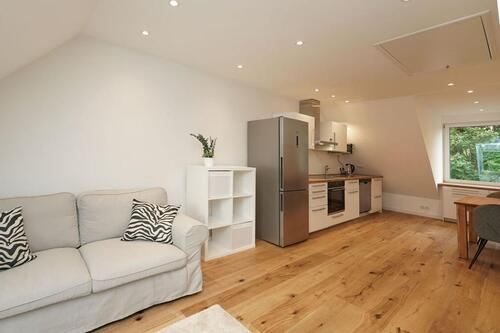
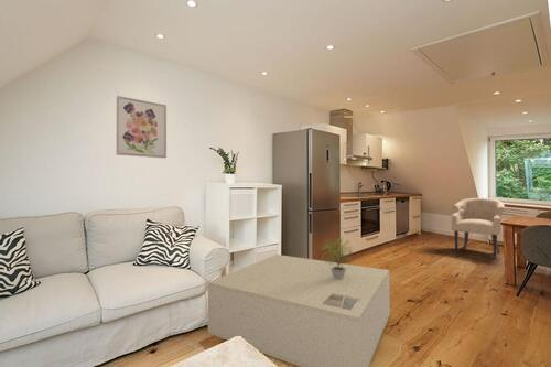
+ potted plant (336, 252)
+ coffee table (304, 299)
+ chair (478, 225)
+ wall art (142, 128)
